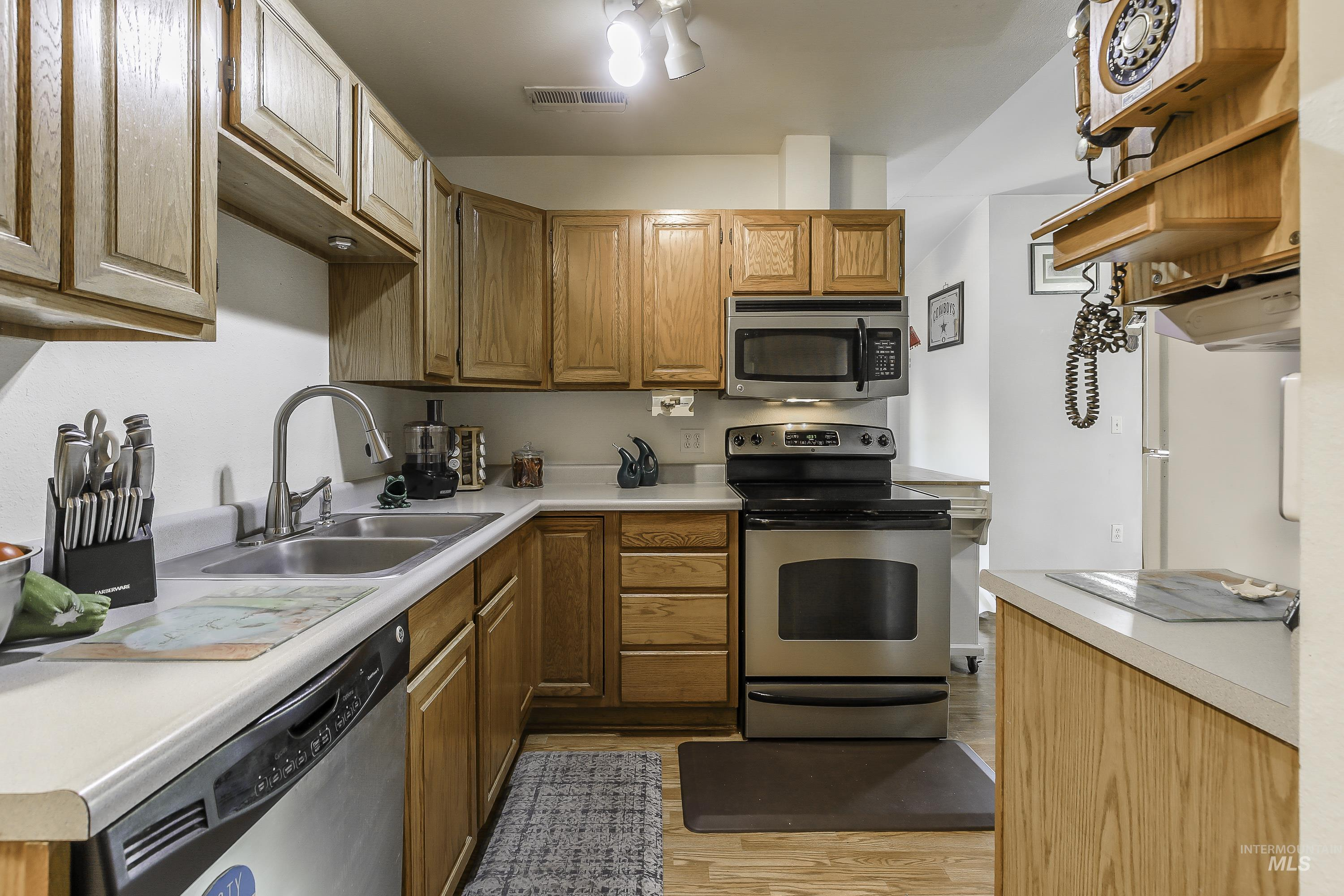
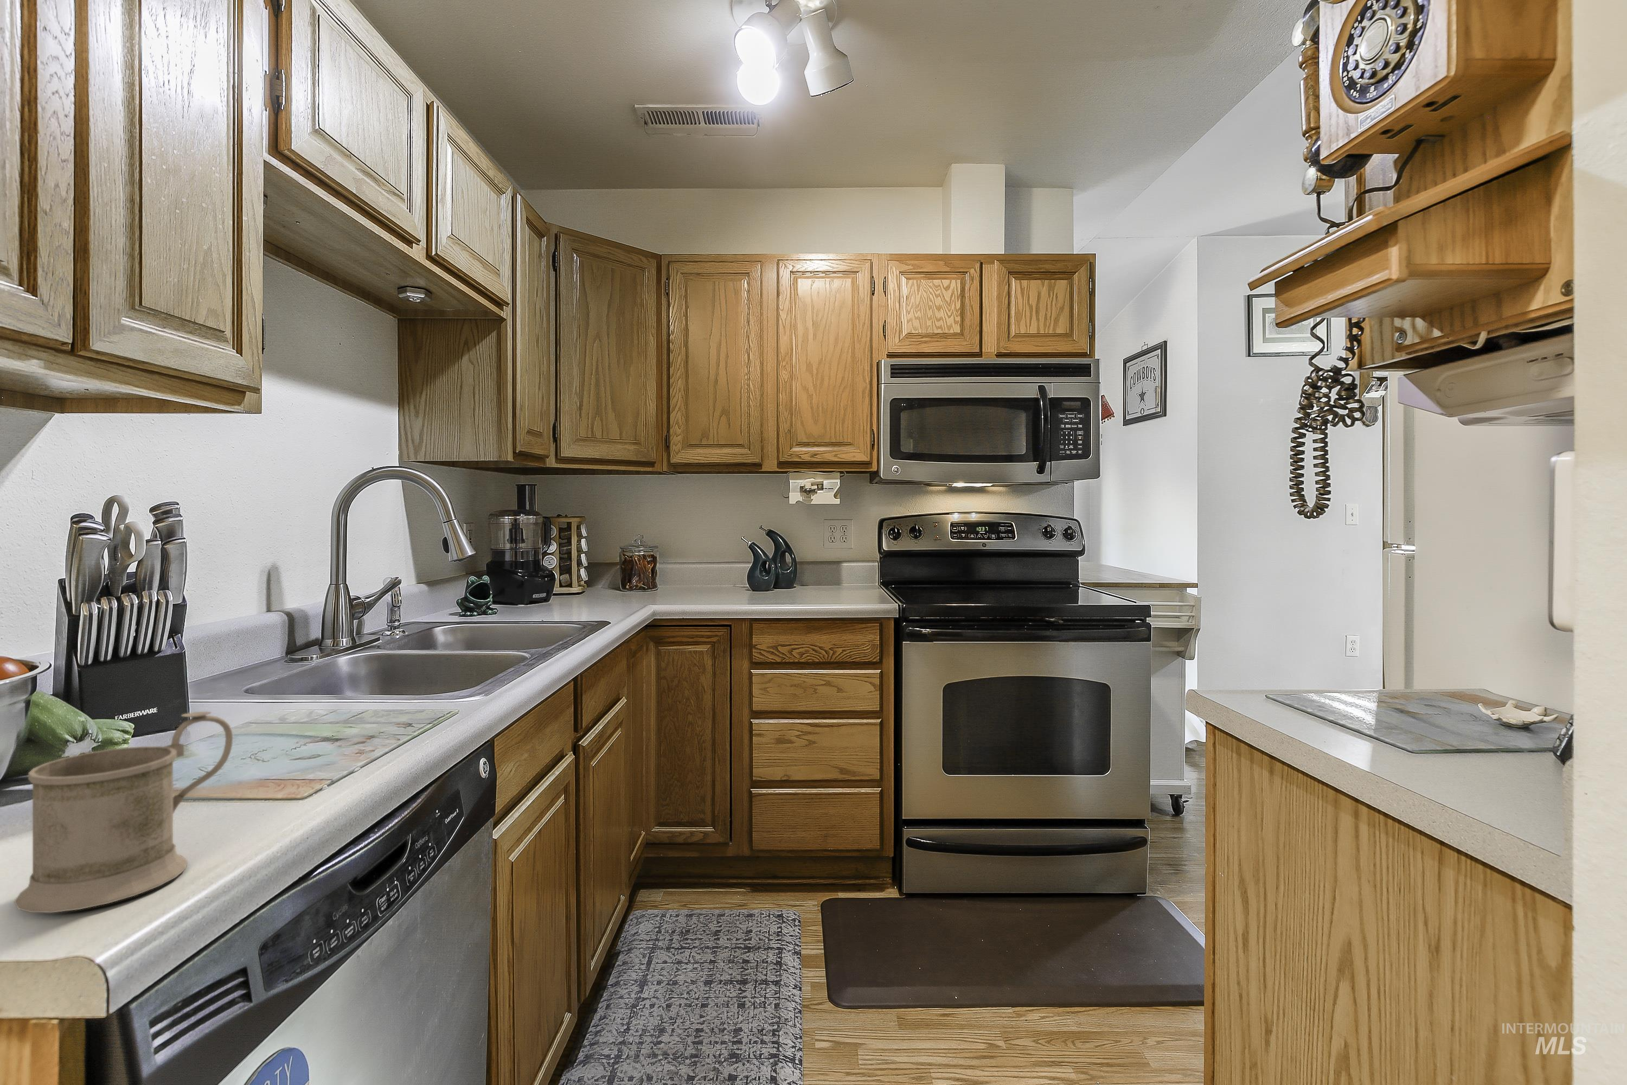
+ mug (140, 797)
